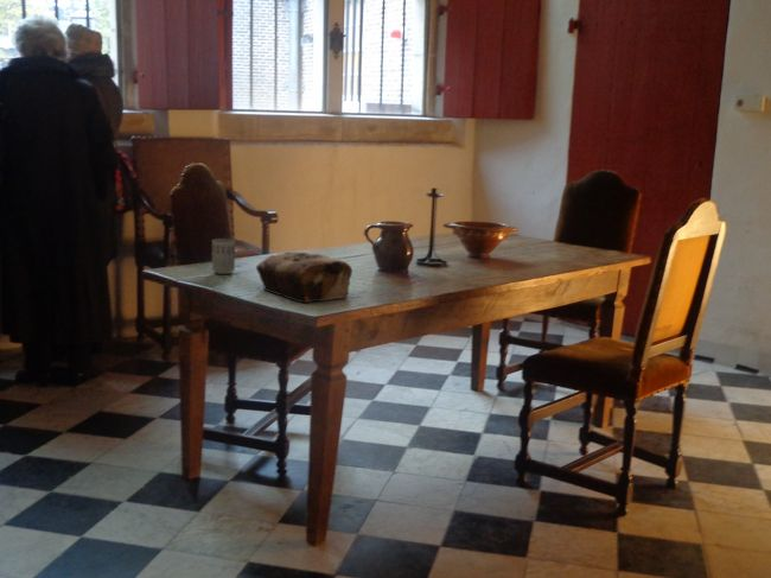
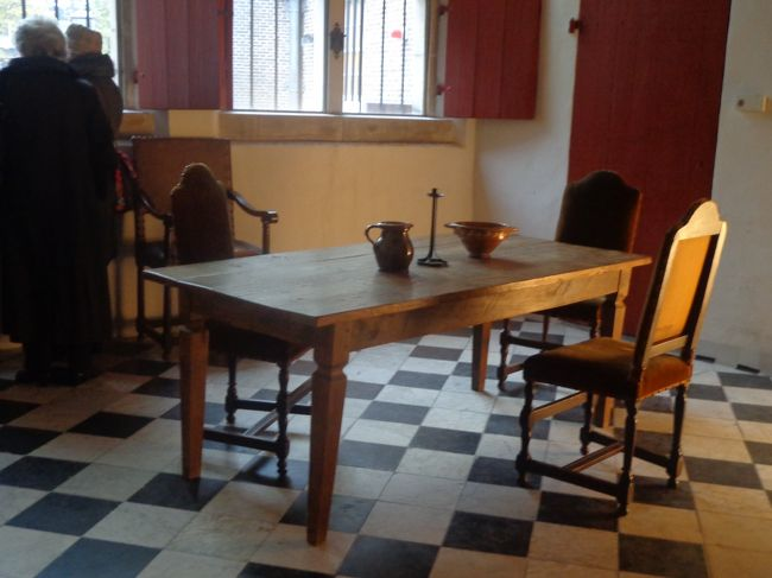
- bread loaf (301, 272)
- cup (223, 256)
